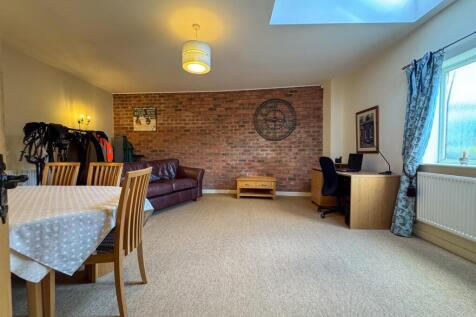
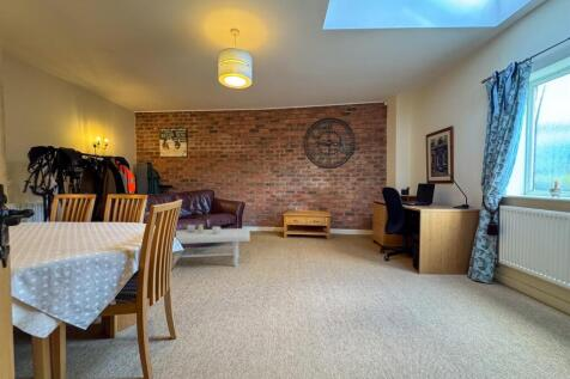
+ coffee table (200, 239)
